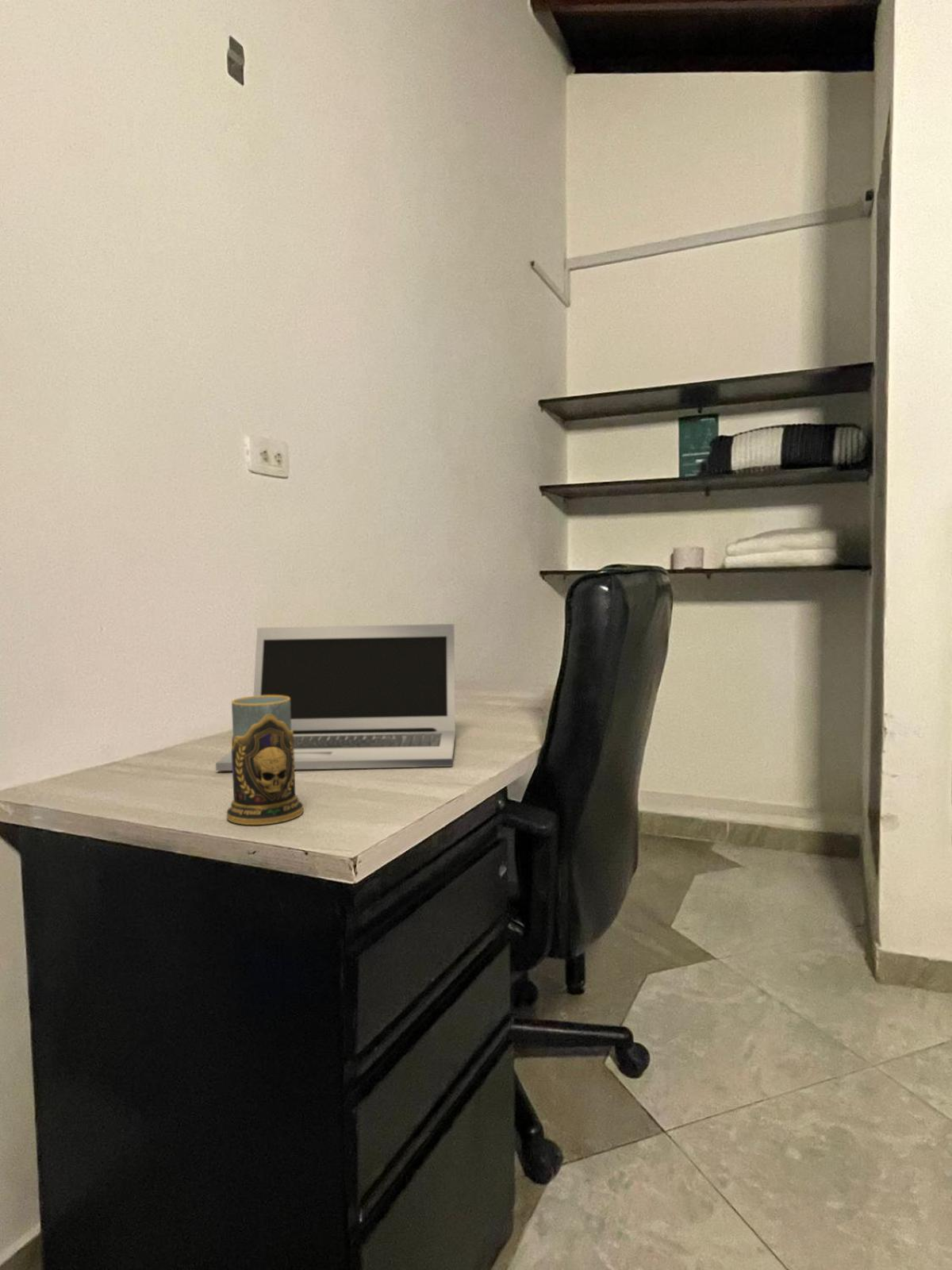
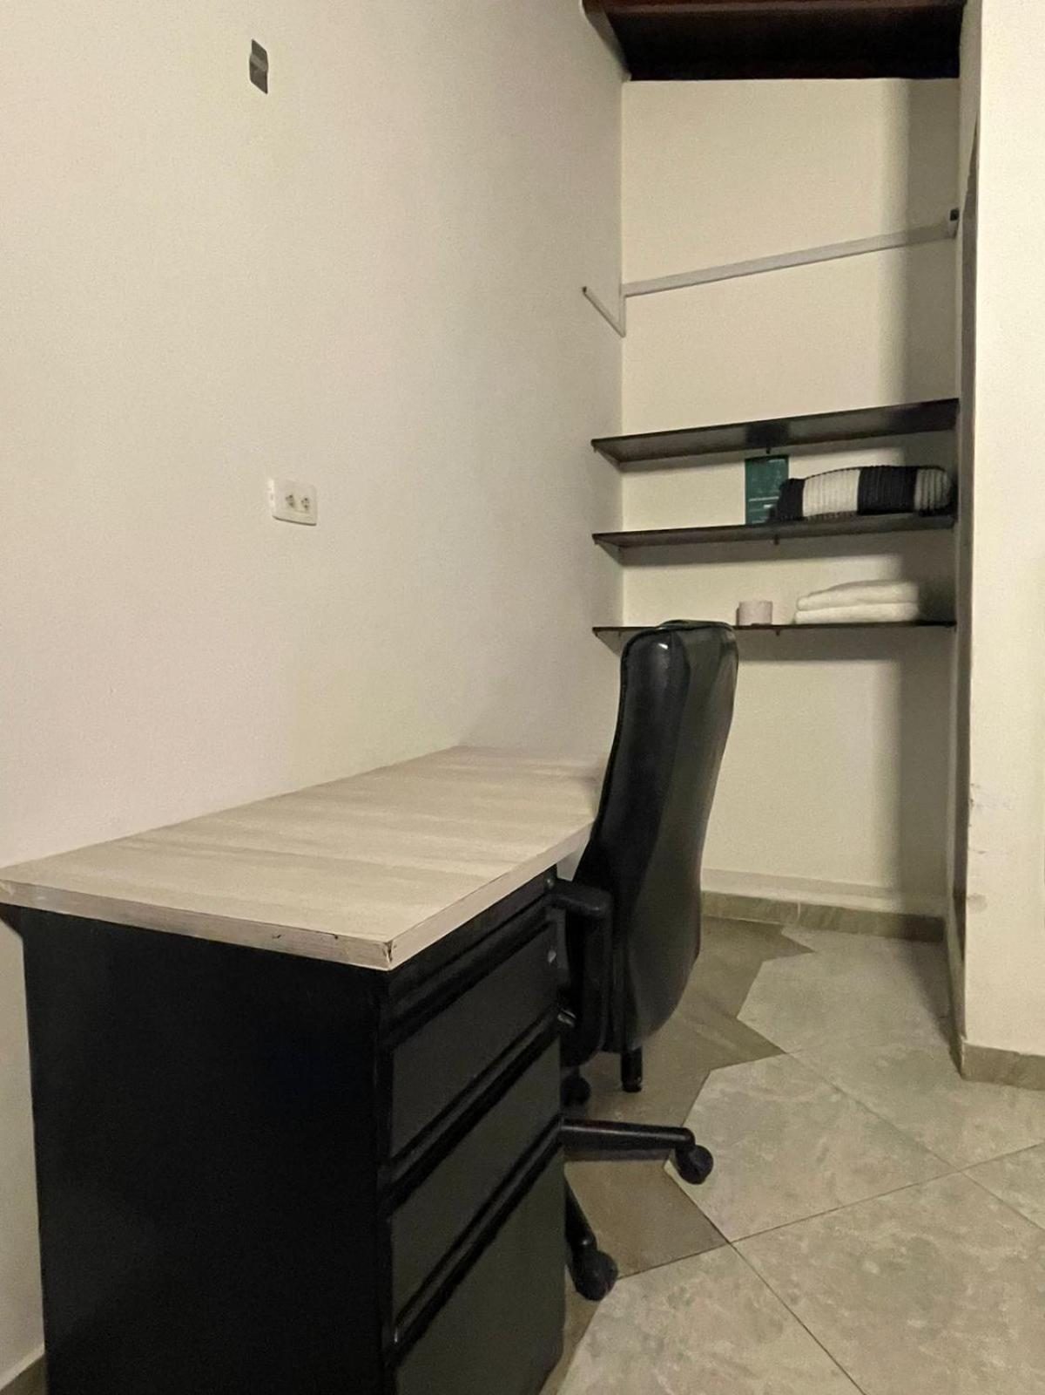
- laptop (346, 691)
- mug (260, 754)
